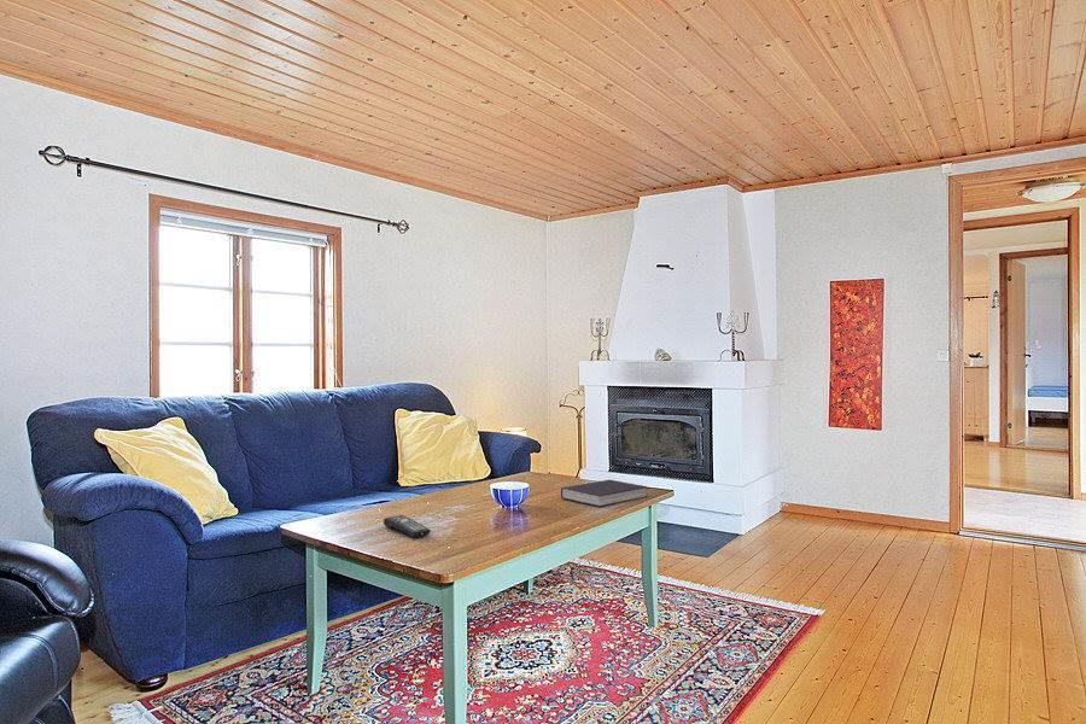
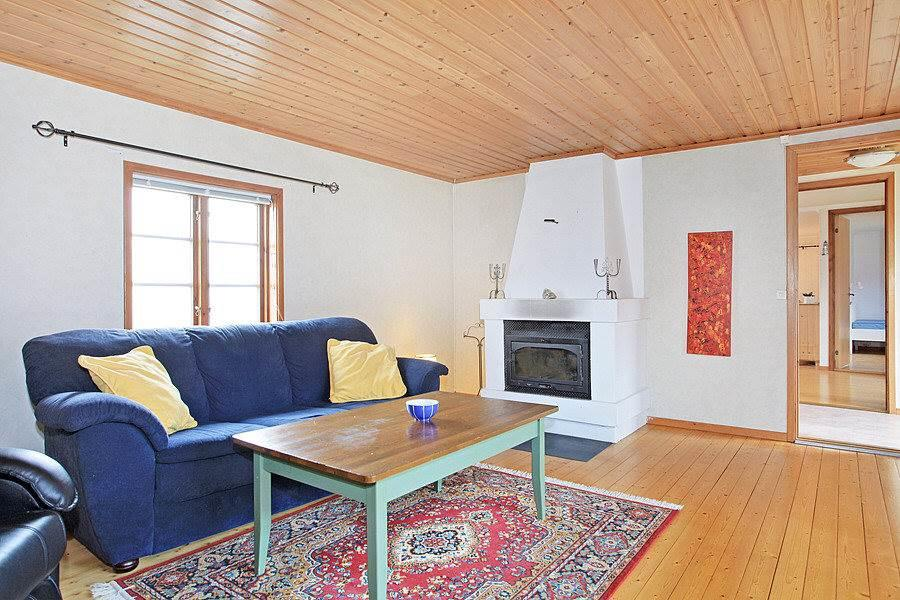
- remote control (405, 525)
- book (603, 491)
